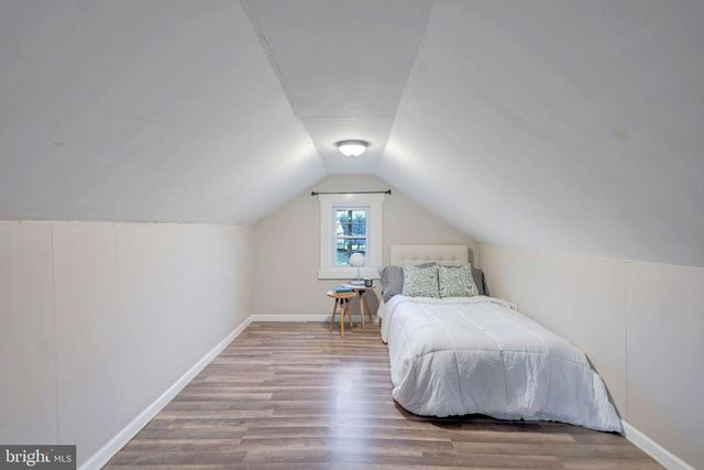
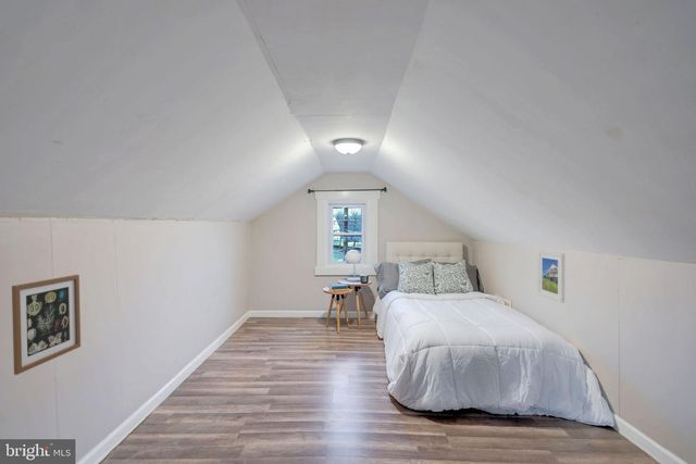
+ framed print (550, 275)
+ wall art (49, 319)
